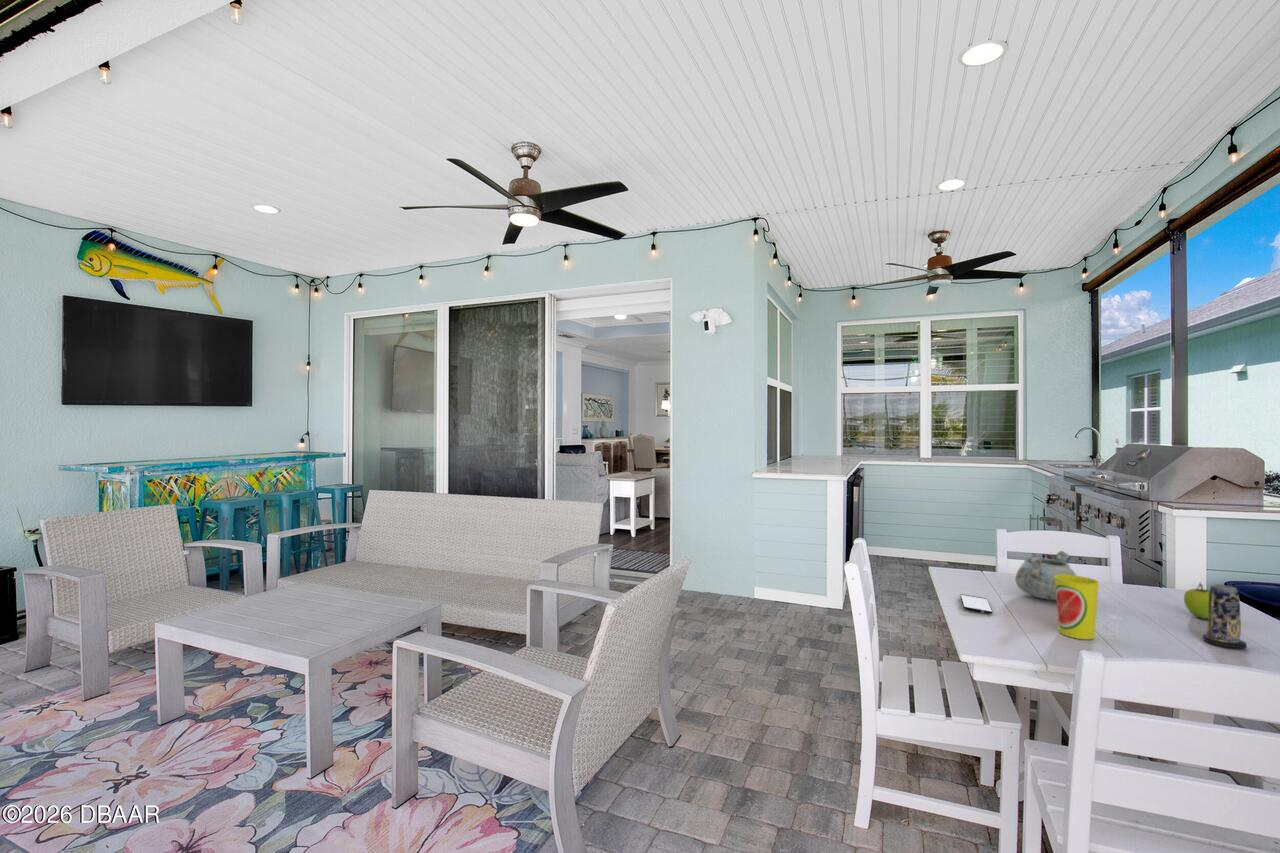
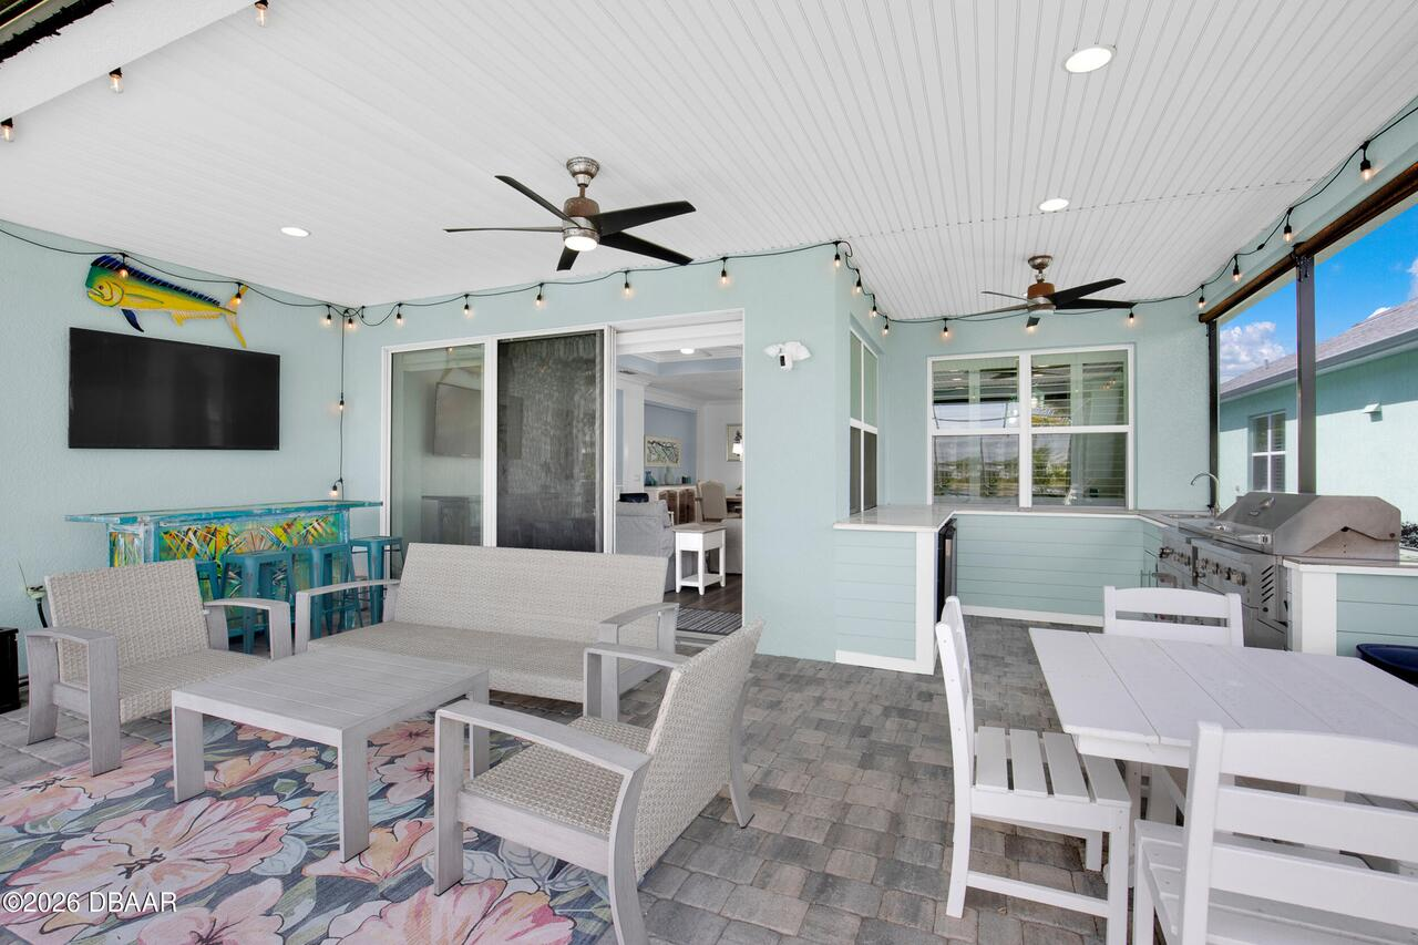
- cup (1076, 606)
- smartphone (975, 603)
- fruit (1202, 600)
- candle (1224, 615)
- decorative bowl (1047, 574)
